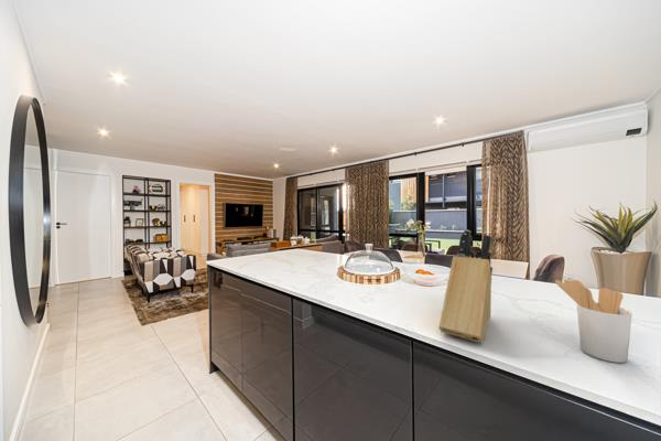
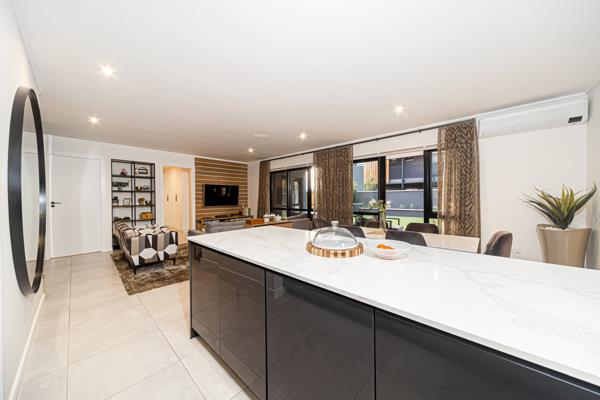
- knife block (469, 276)
- utensil holder (590, 315)
